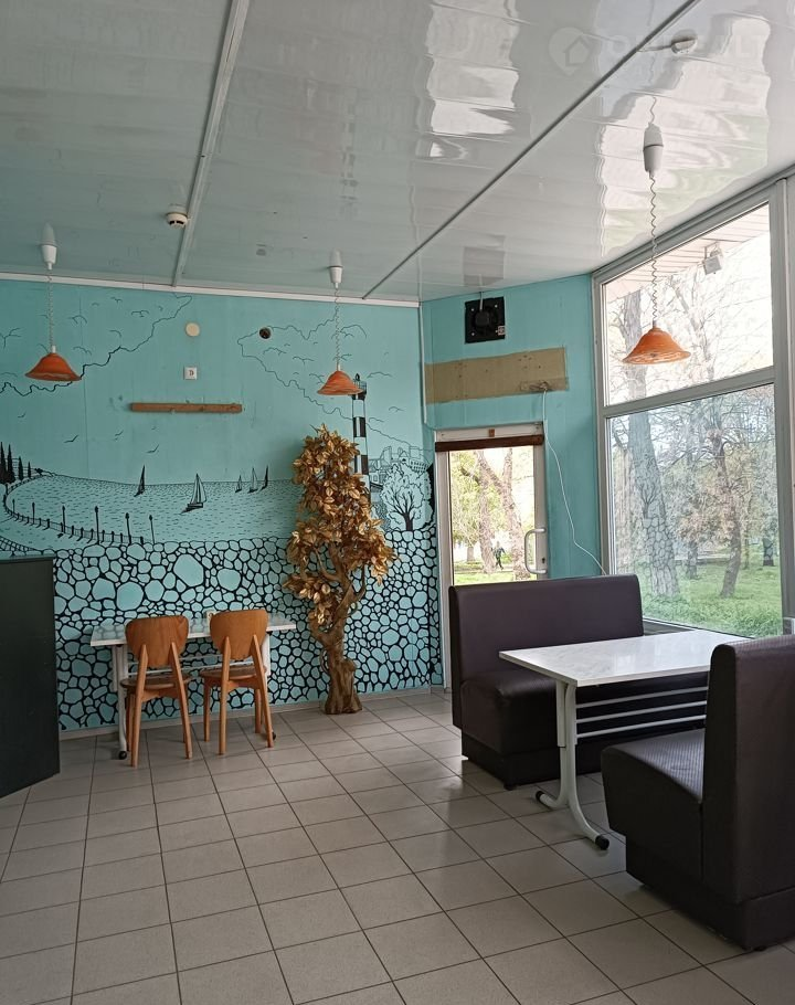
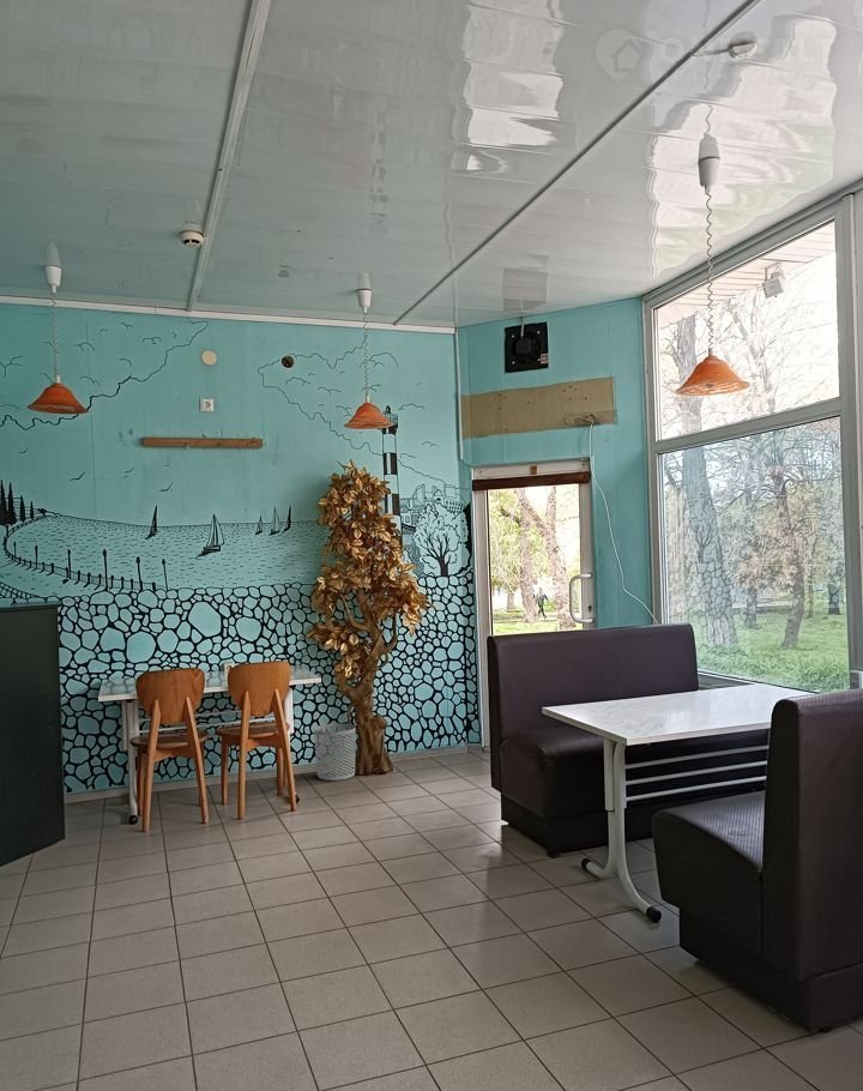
+ waste bin (334, 752)
